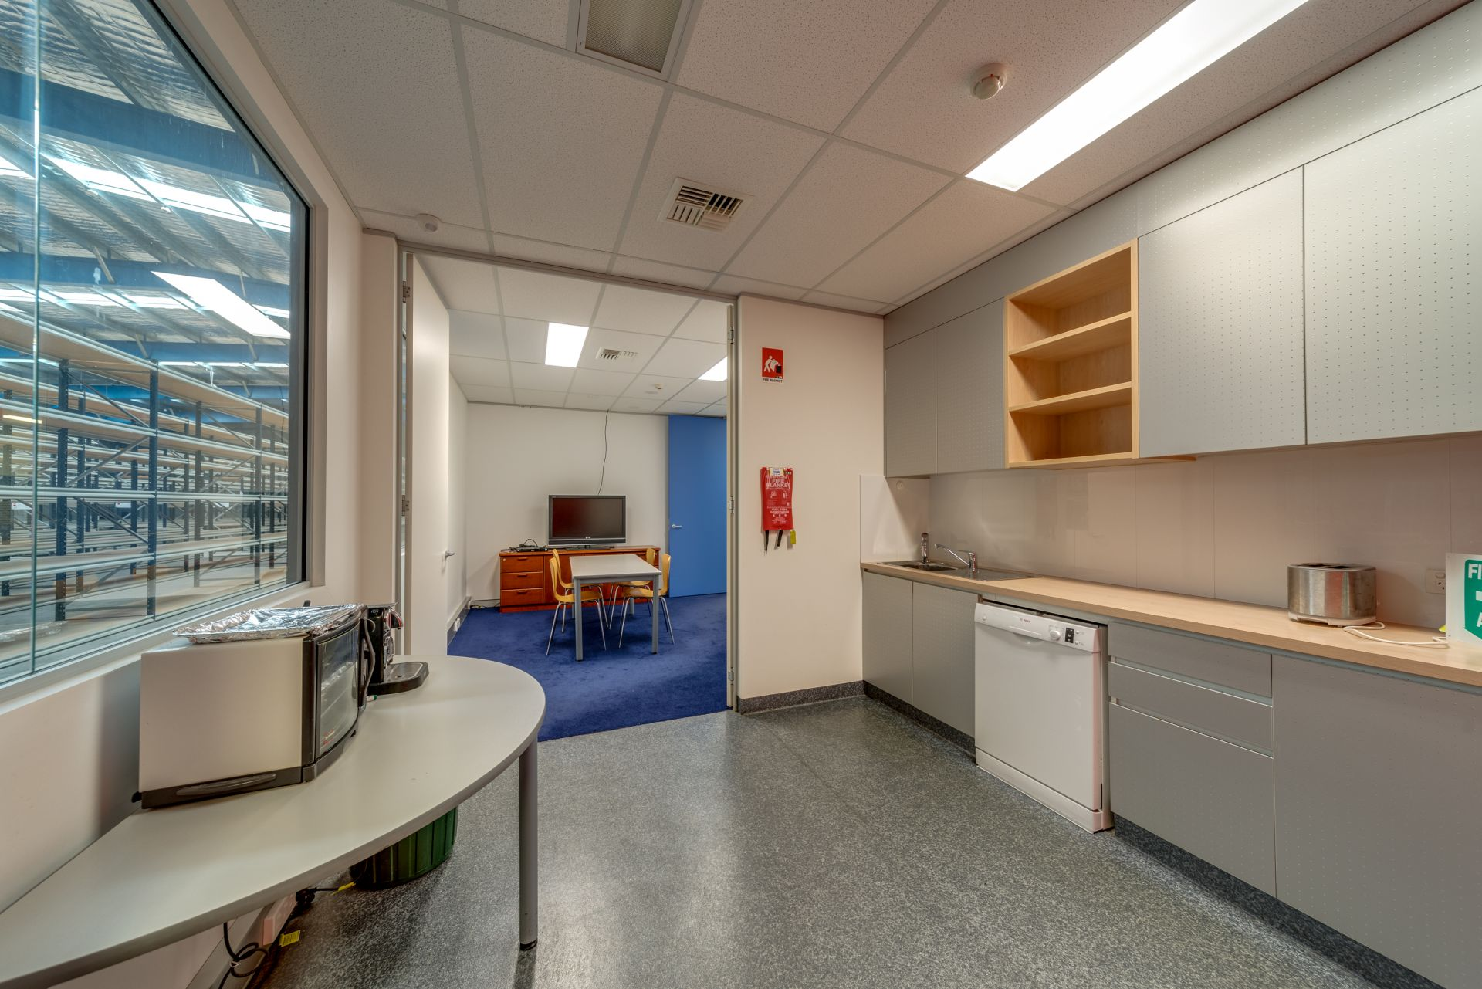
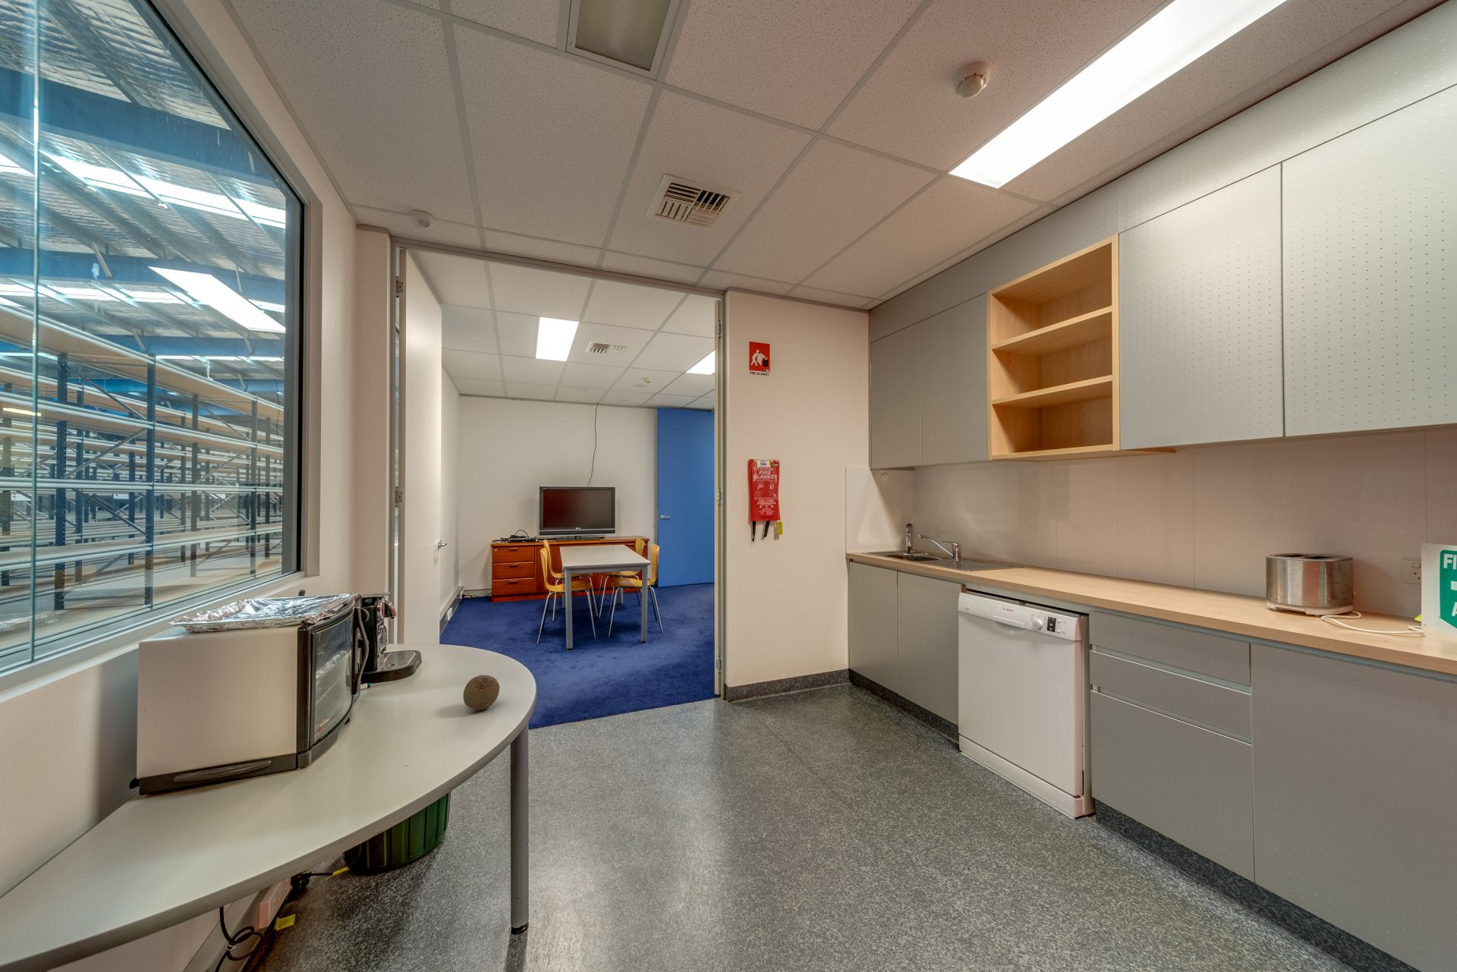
+ fruit (481, 691)
